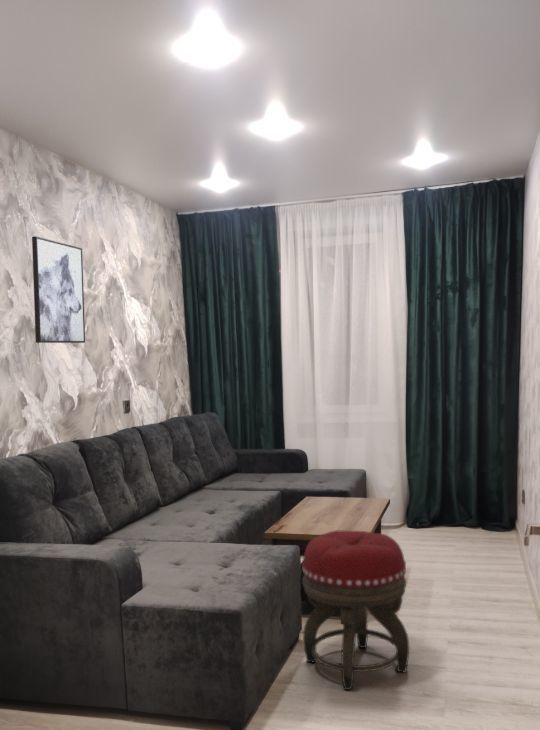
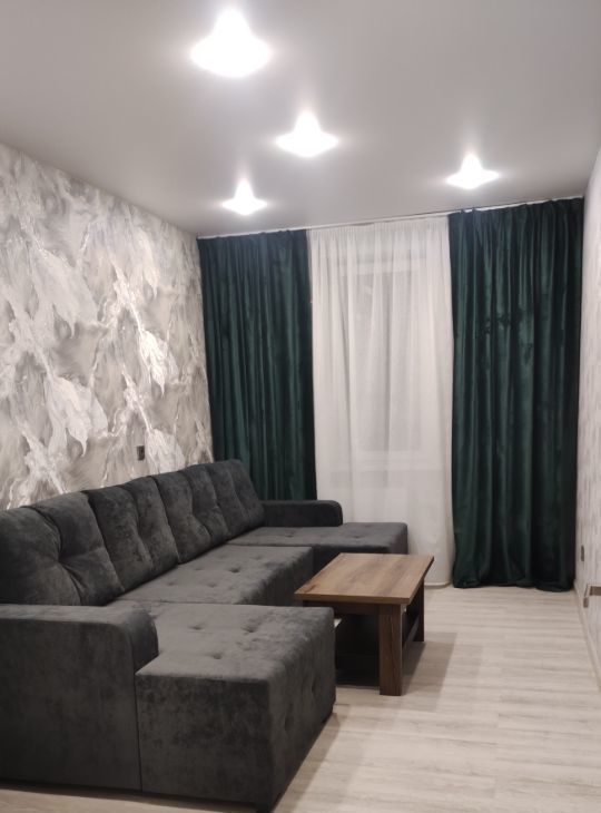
- footstool (354, 601)
- wall art (60, 292)
